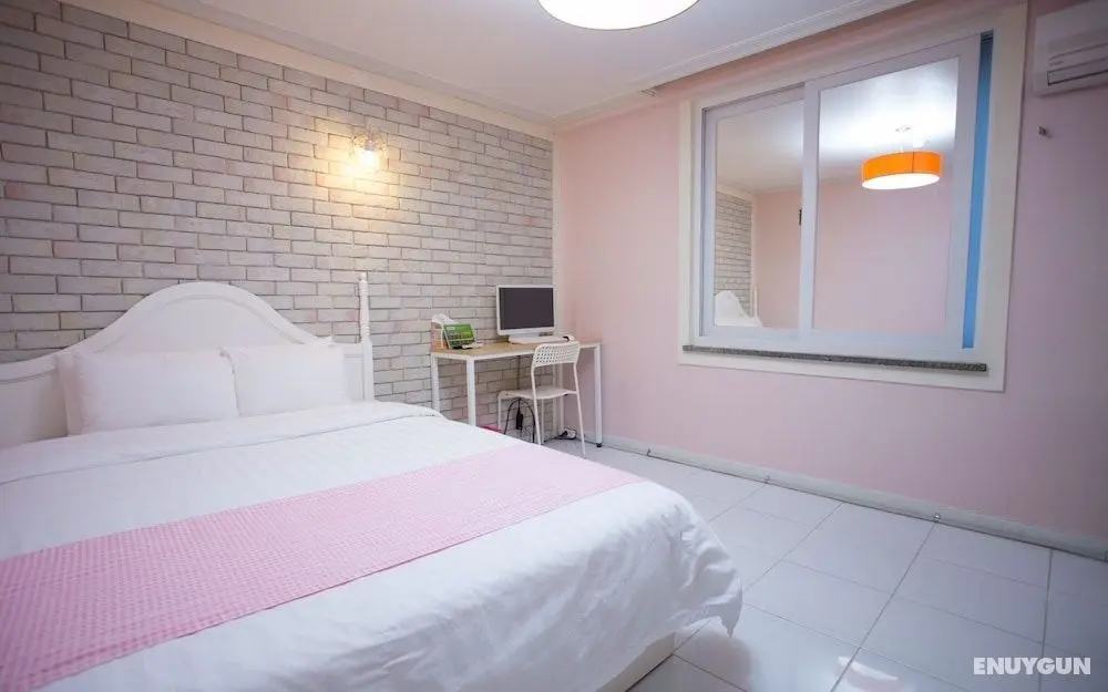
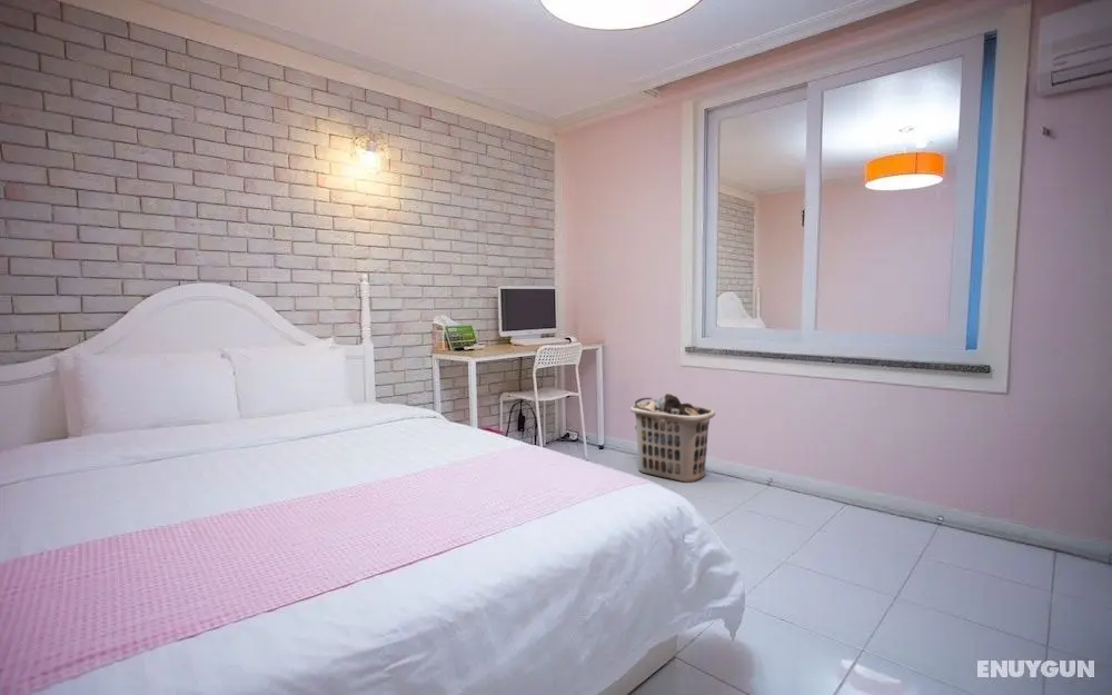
+ clothes hamper (672, 434)
